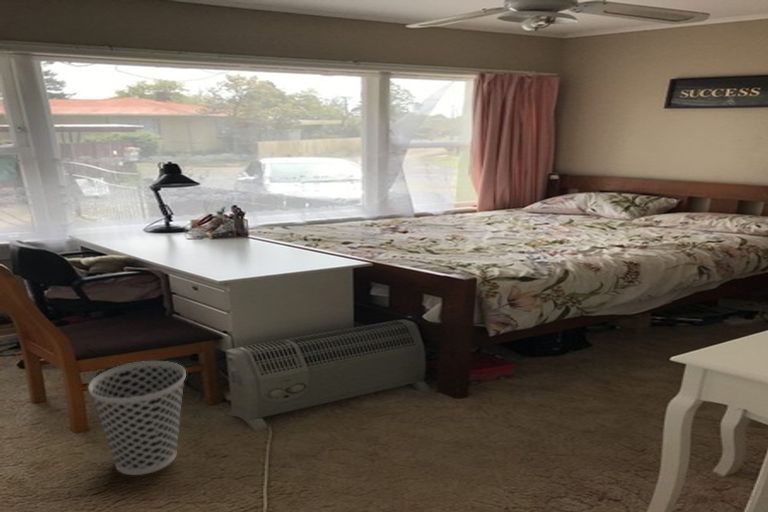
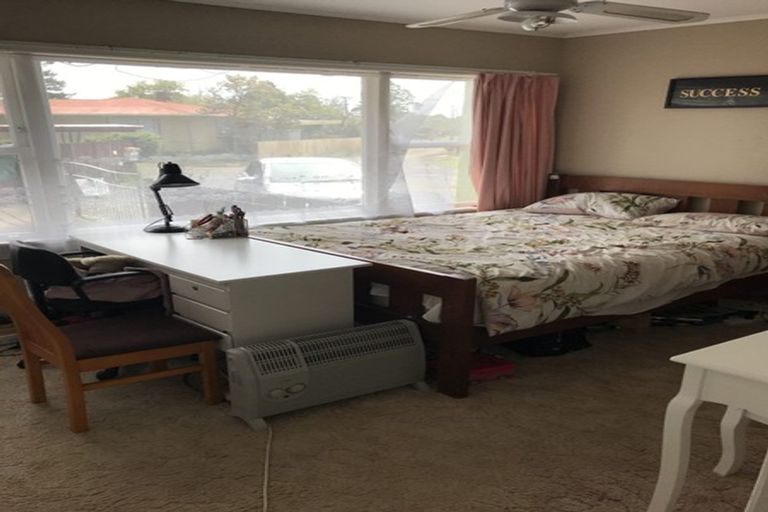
- wastebasket (142, 419)
